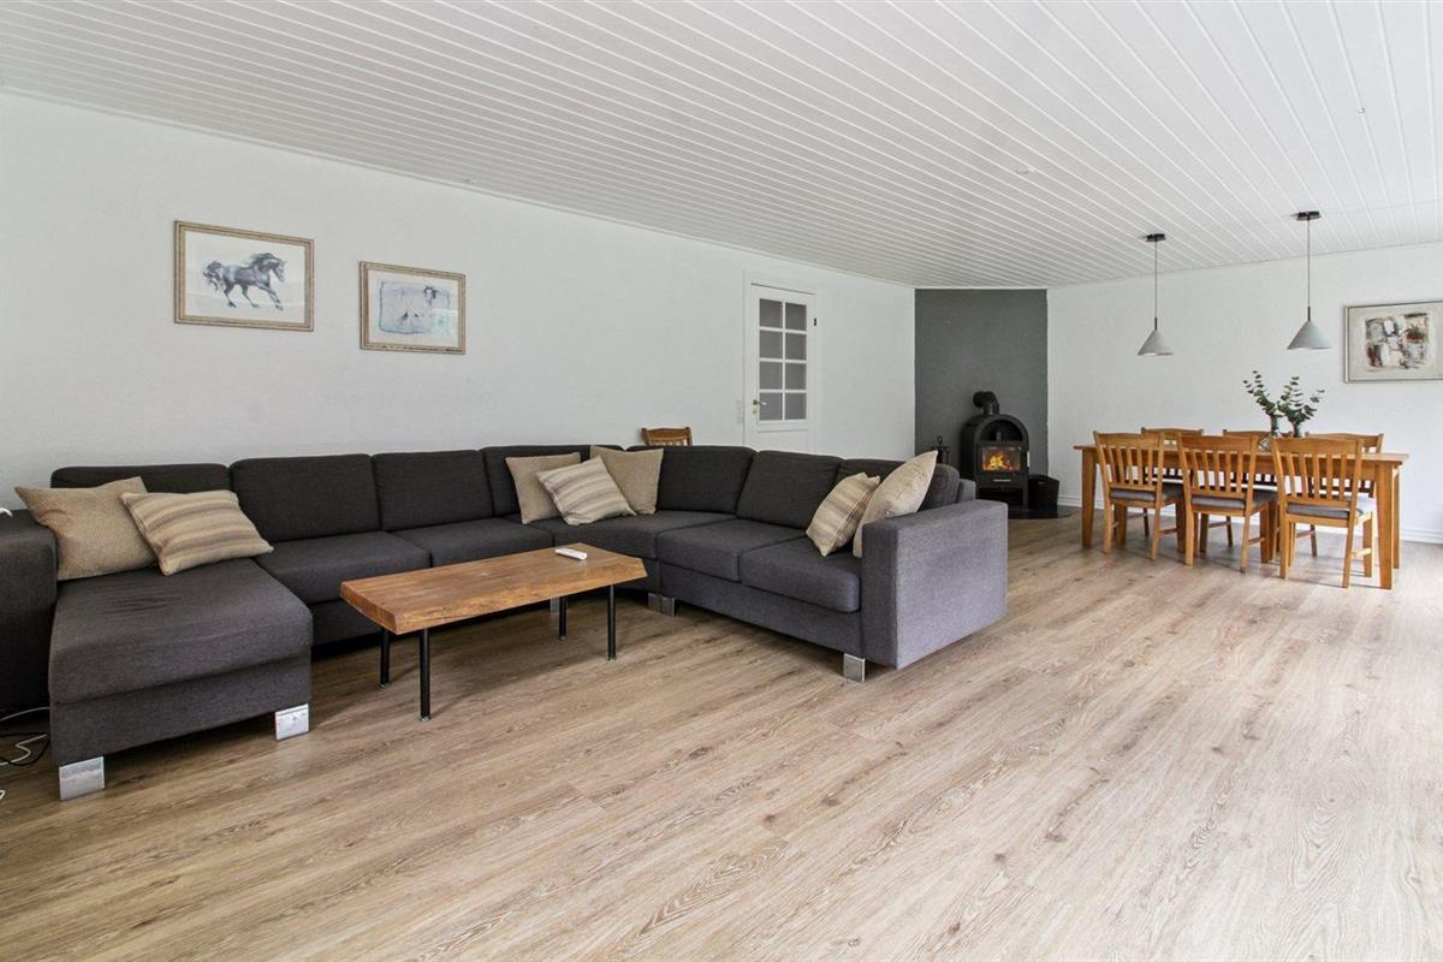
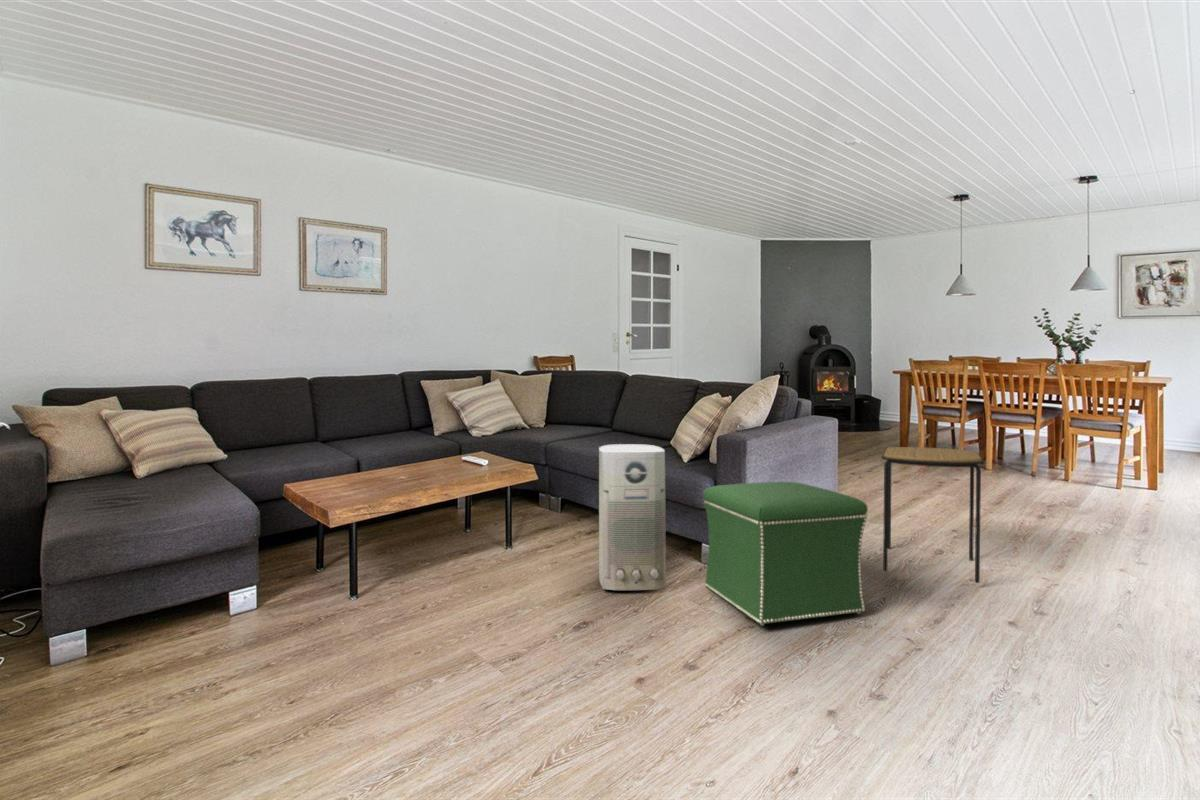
+ ottoman (779, 544)
+ side table (890, 509)
+ air purifier (630, 512)
